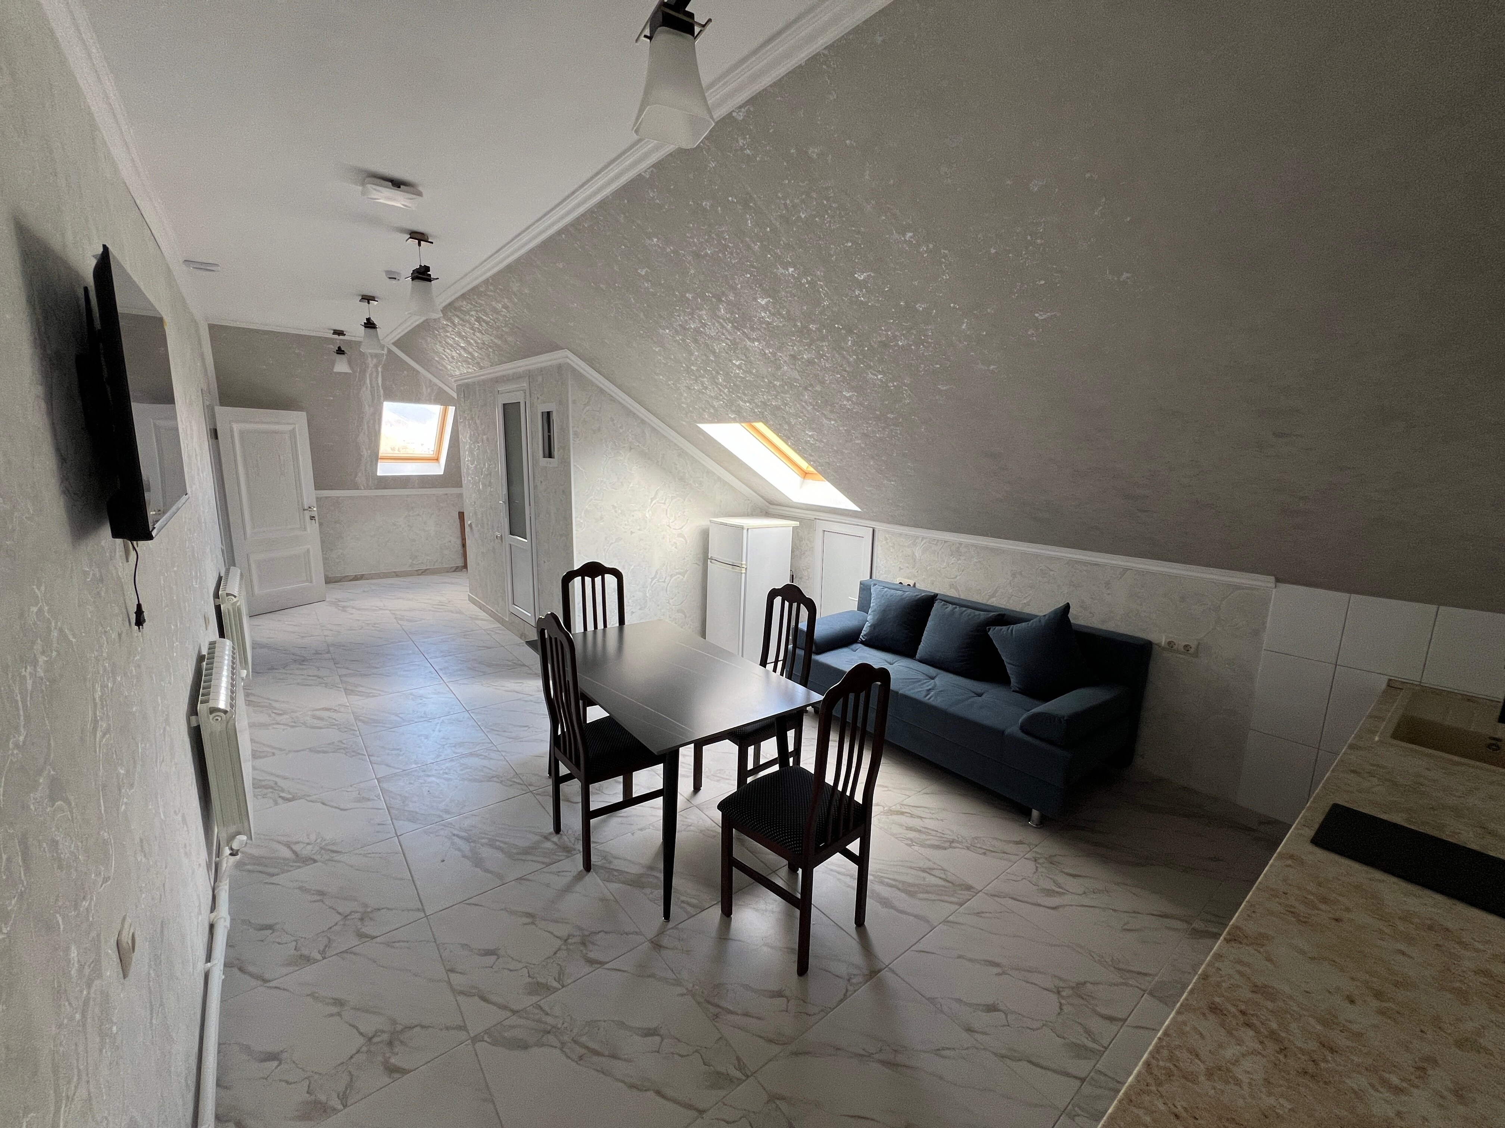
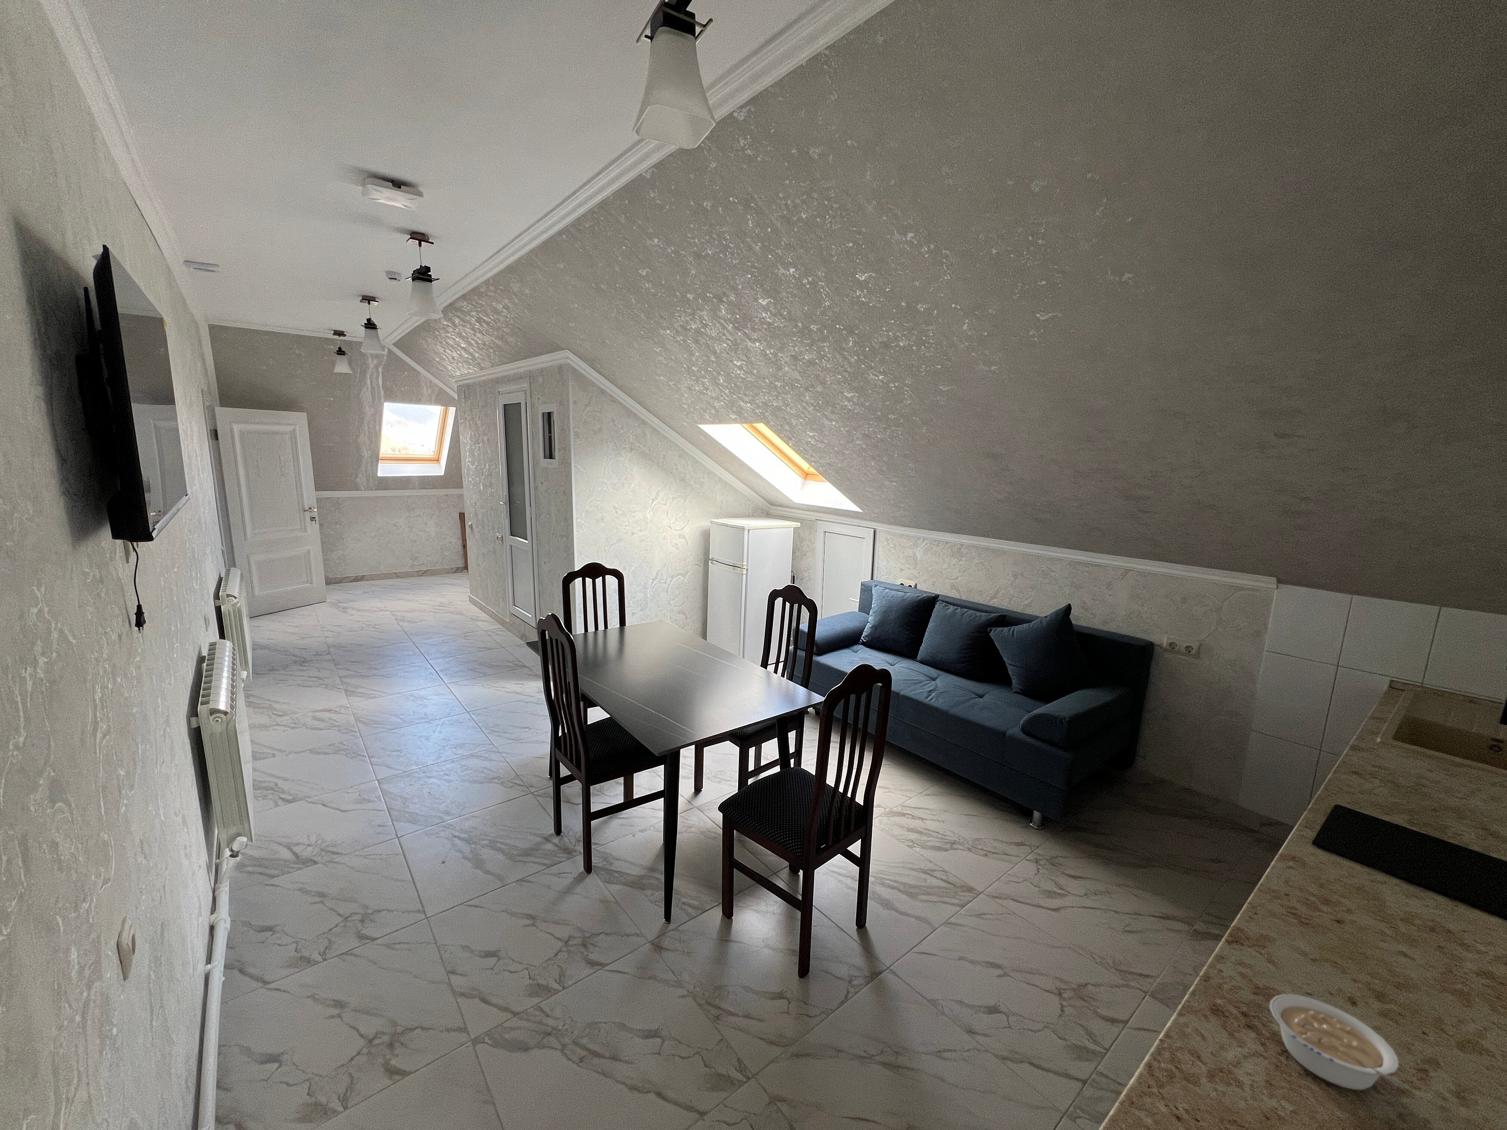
+ legume (1334, 1046)
